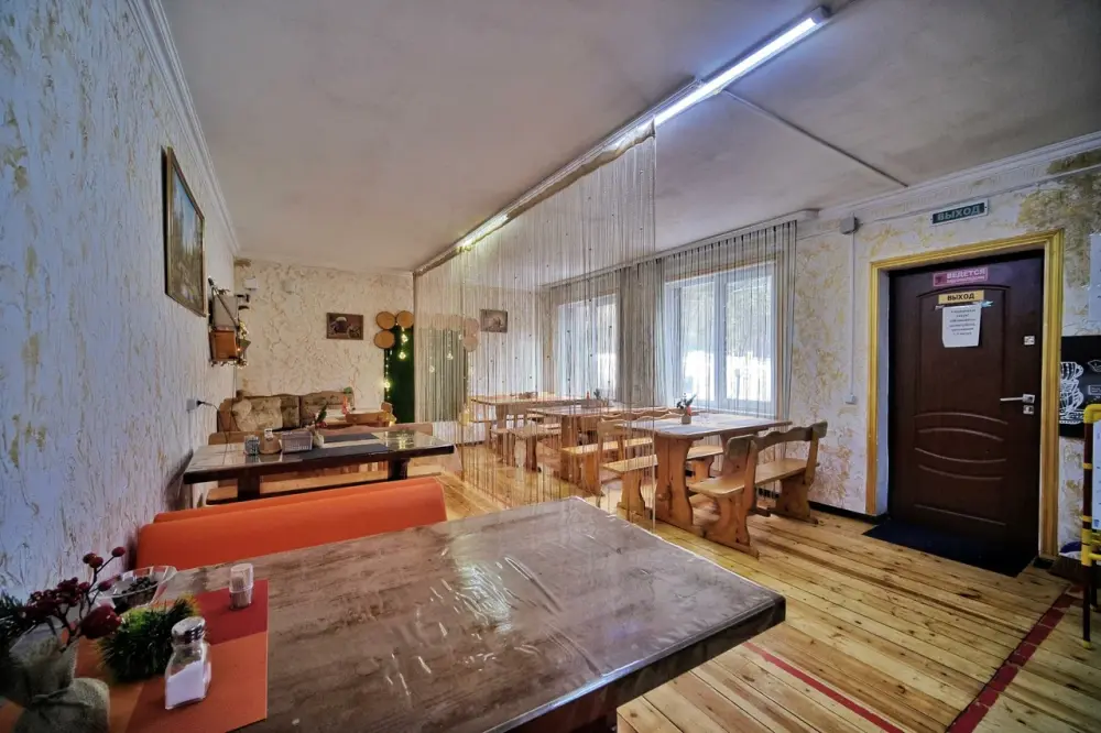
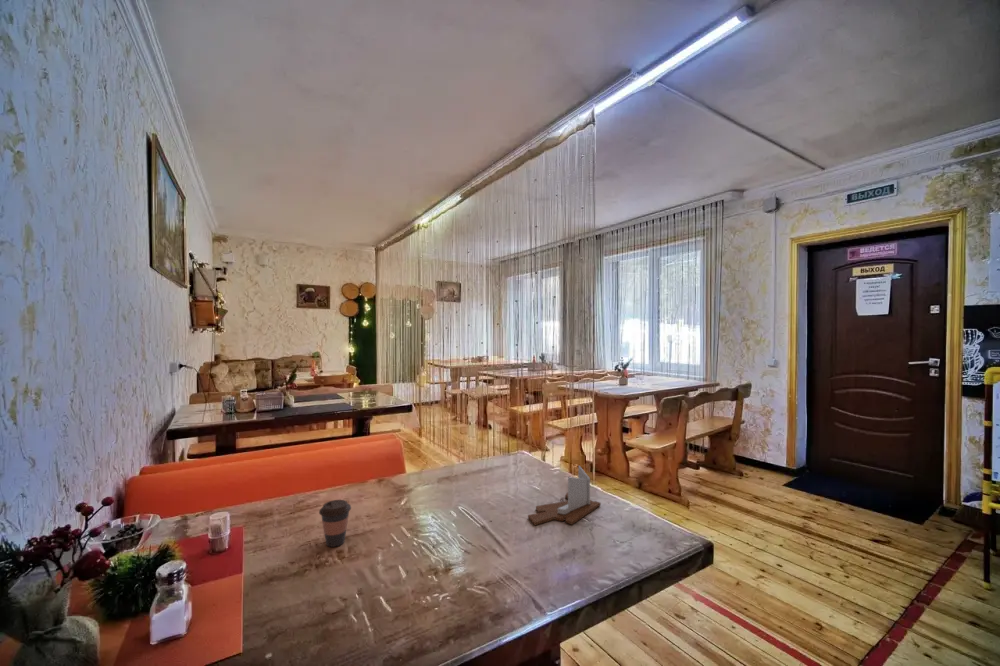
+ coffee cup (335, 523)
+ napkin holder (567, 492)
